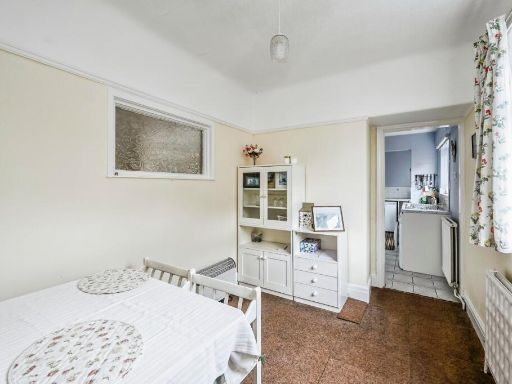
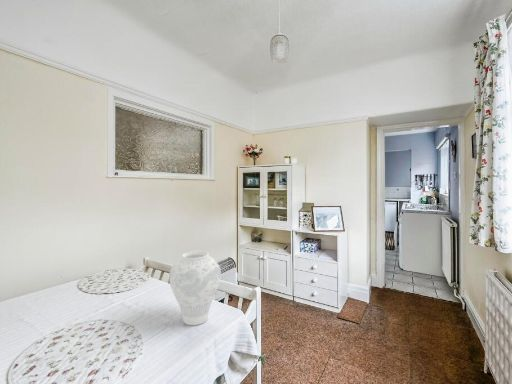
+ vase (195, 286)
